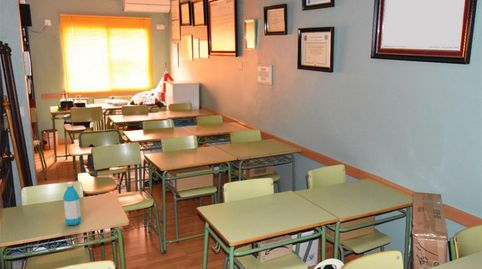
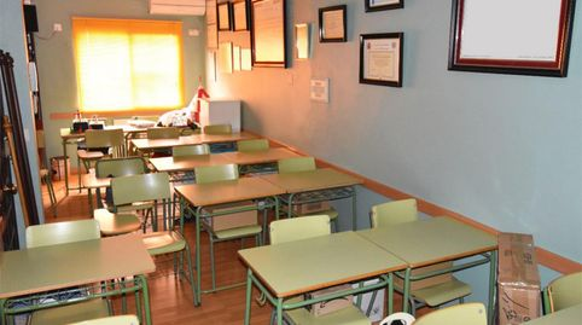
- water bottle (71, 203)
